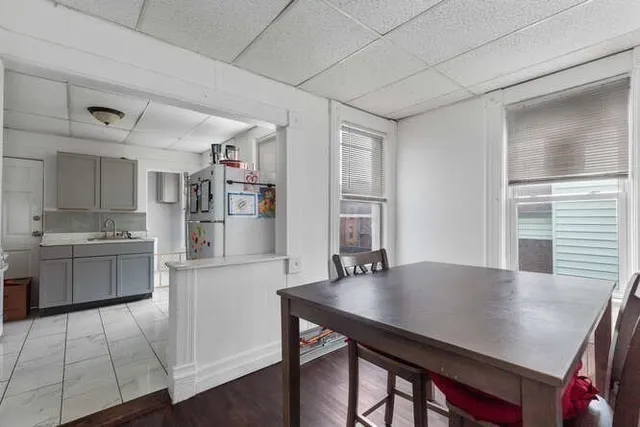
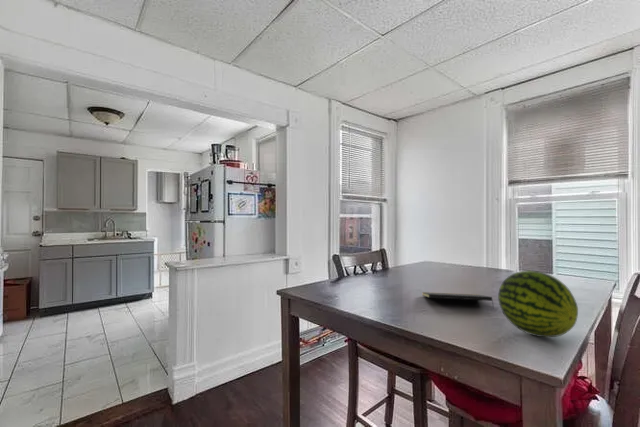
+ notepad (454, 296)
+ fruit (535, 302)
